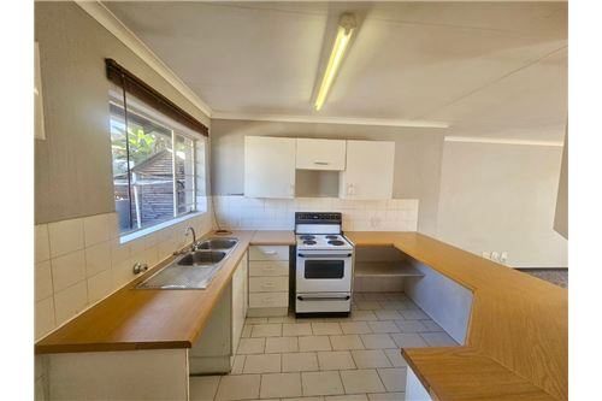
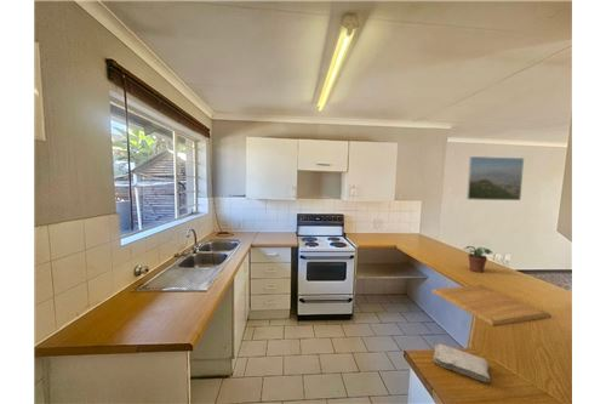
+ potted plant (476, 258)
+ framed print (494, 178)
+ chopping board (485, 301)
+ washcloth (459, 360)
